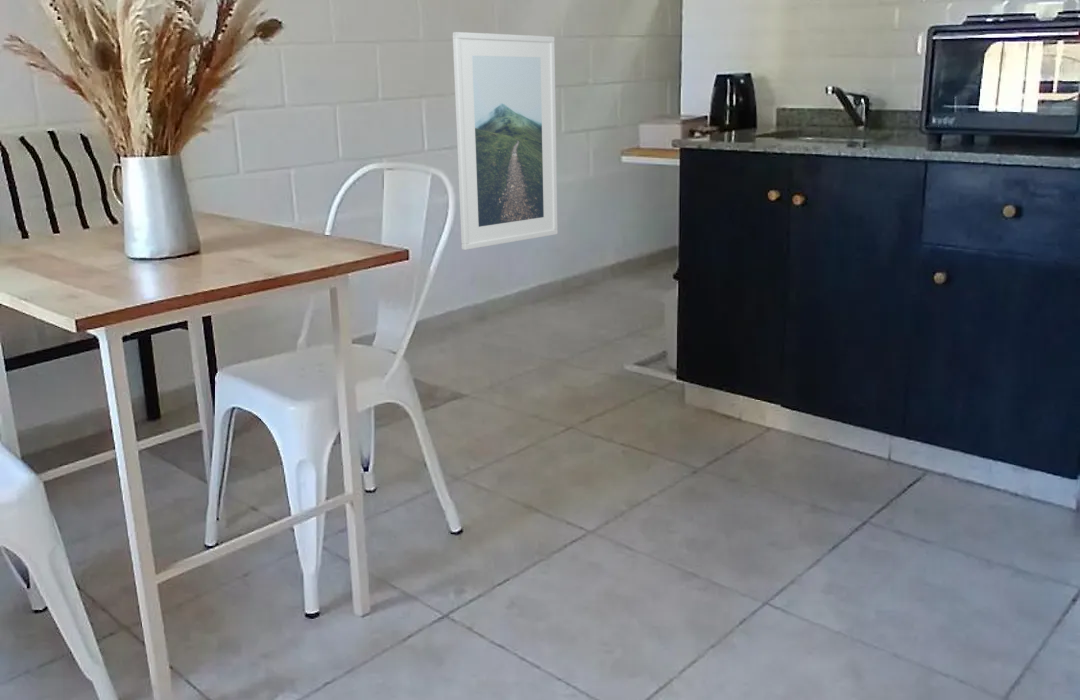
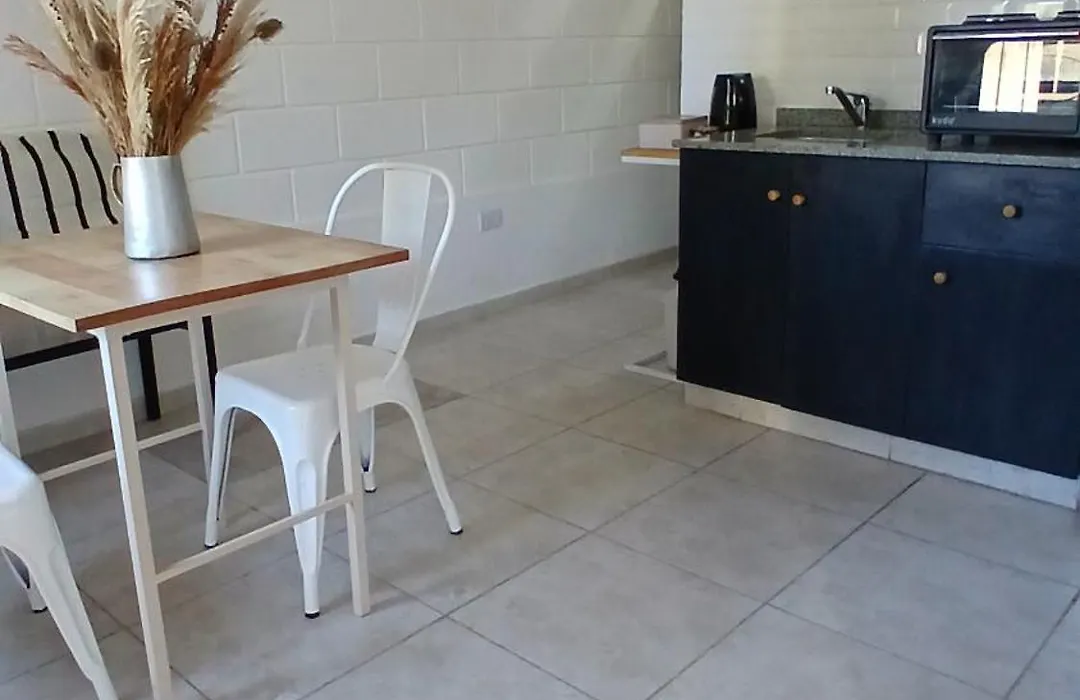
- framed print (509, 140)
